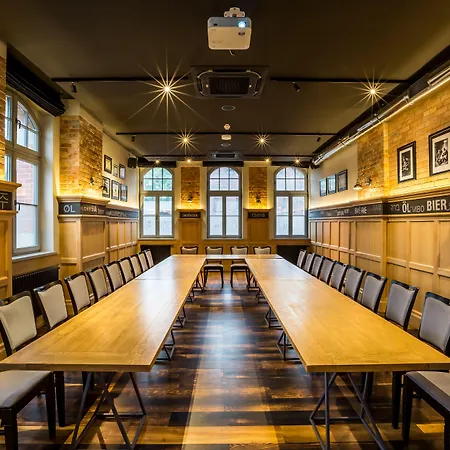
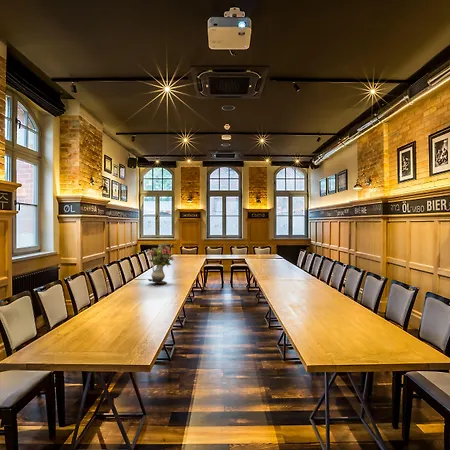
+ bouquet (160, 262)
